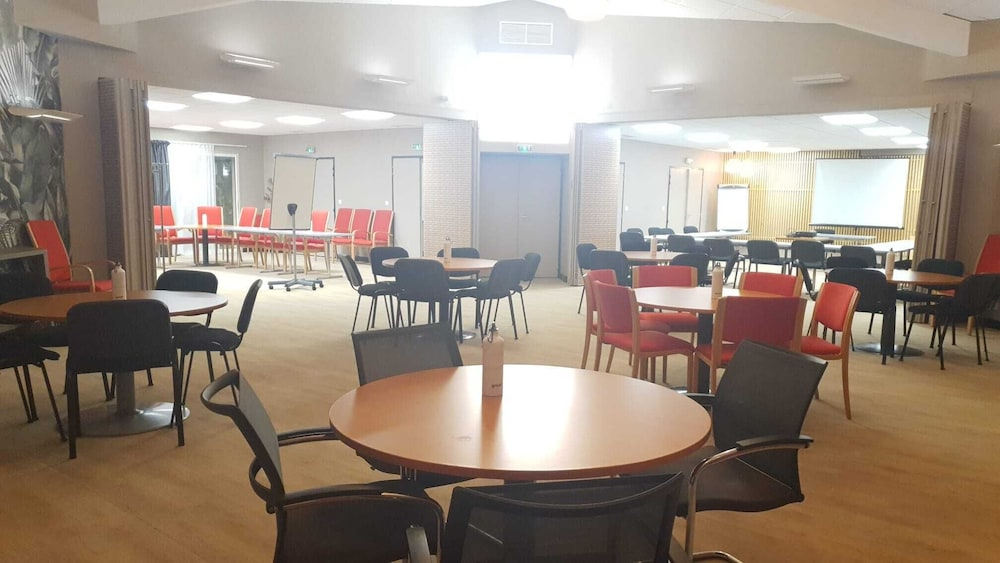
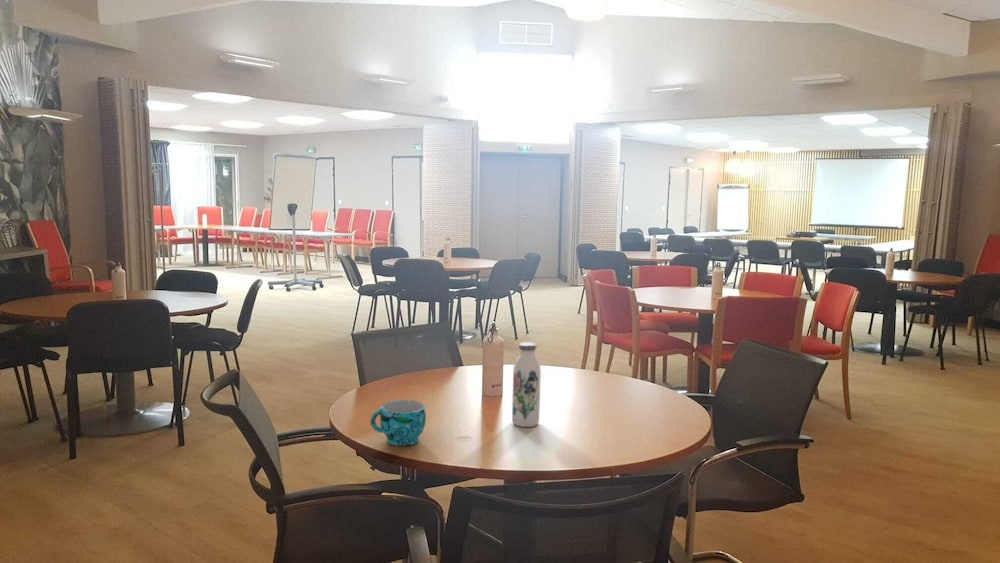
+ water bottle (526, 383)
+ cup (400, 424)
